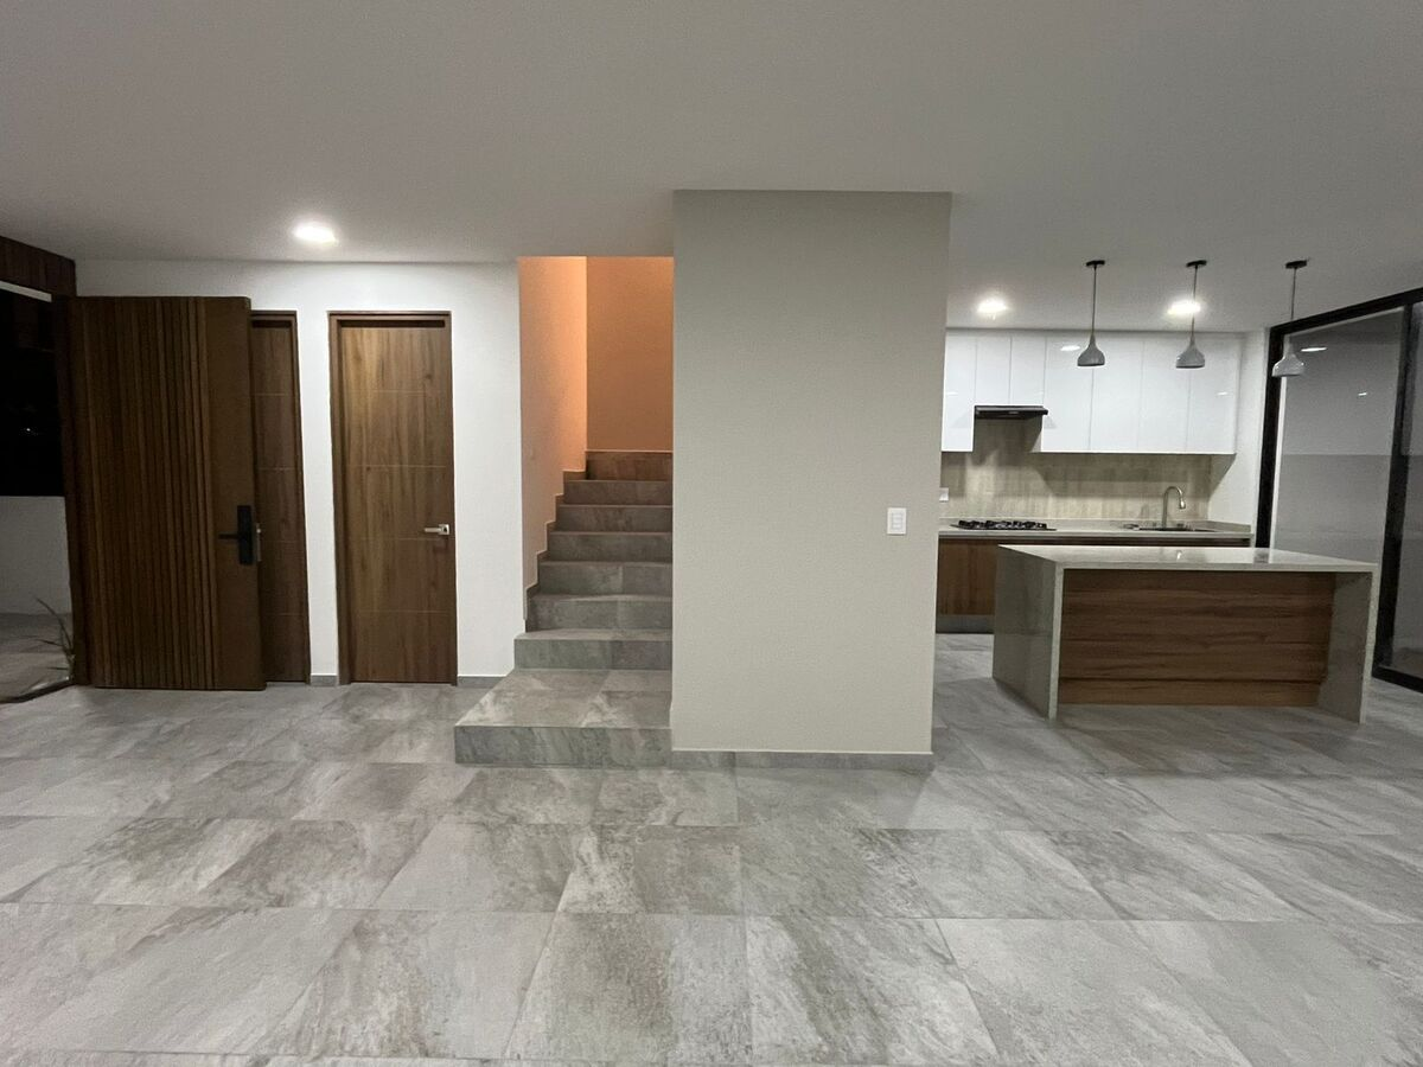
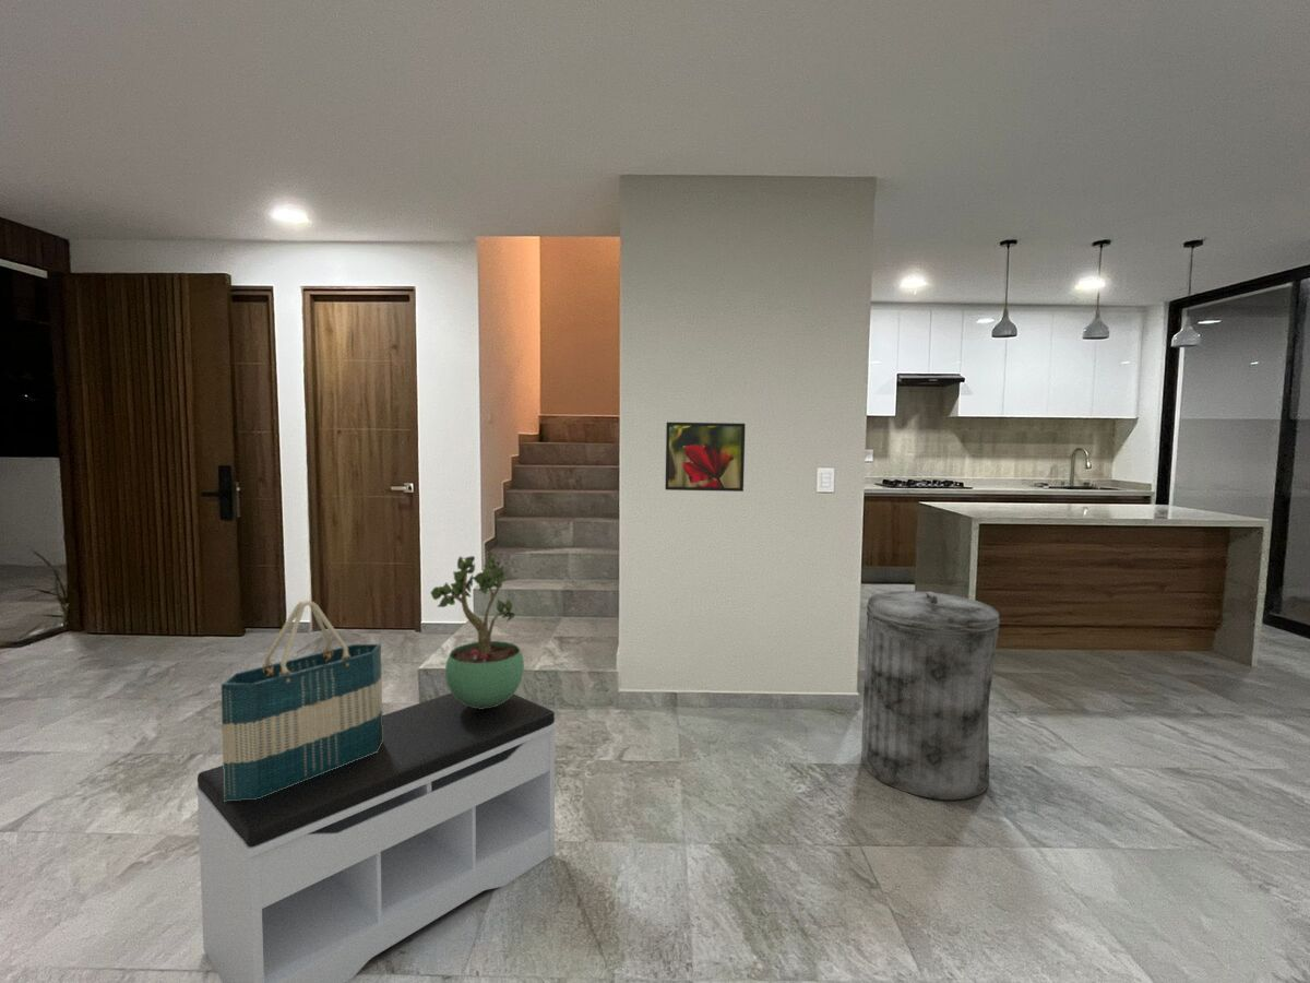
+ tote bag (309, 685)
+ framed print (704, 457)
+ trash can (927, 682)
+ bench (396, 817)
+ potted plant (481, 631)
